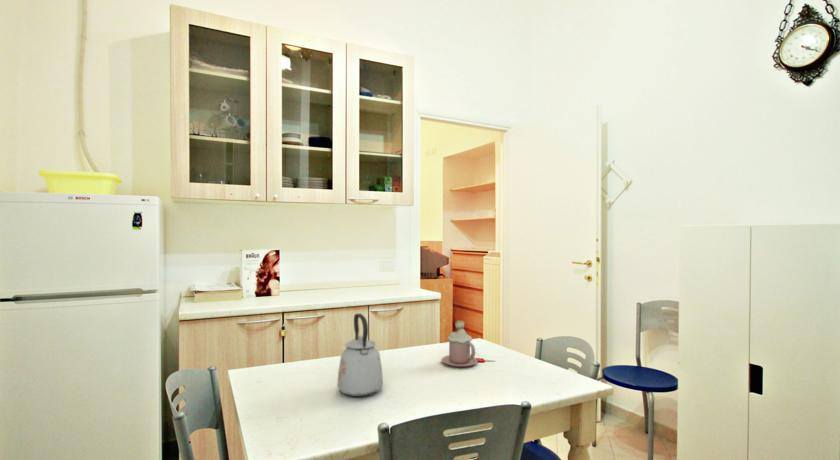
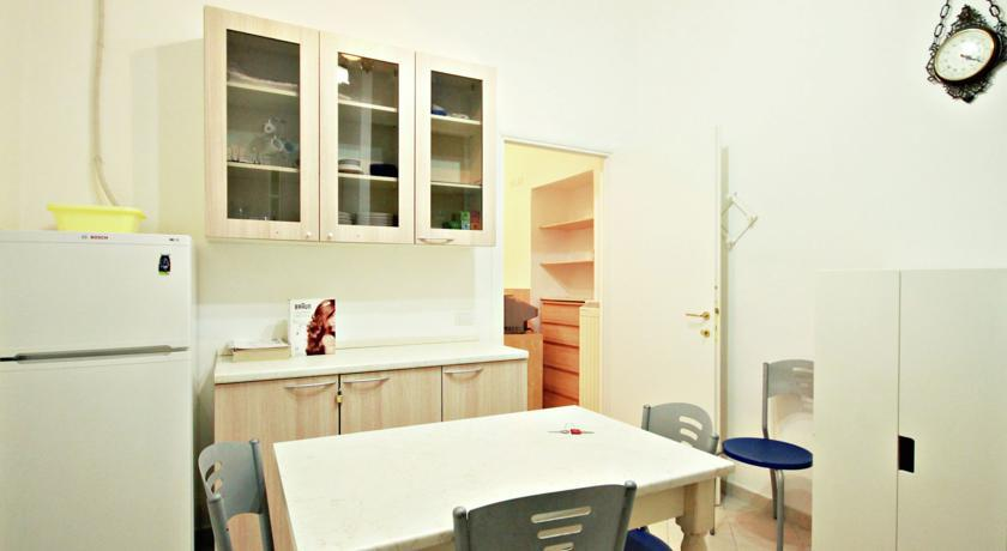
- mug (459, 341)
- kettle (358, 350)
